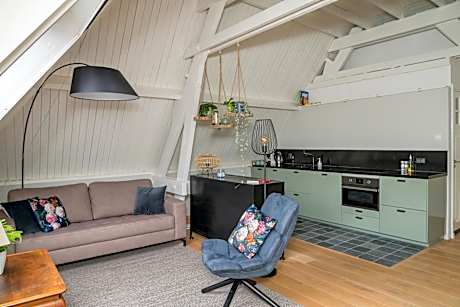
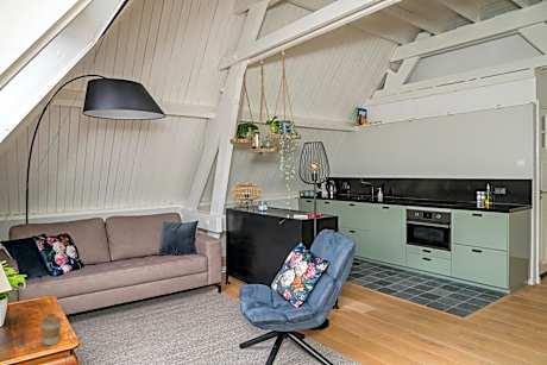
+ coffee cup (51, 329)
